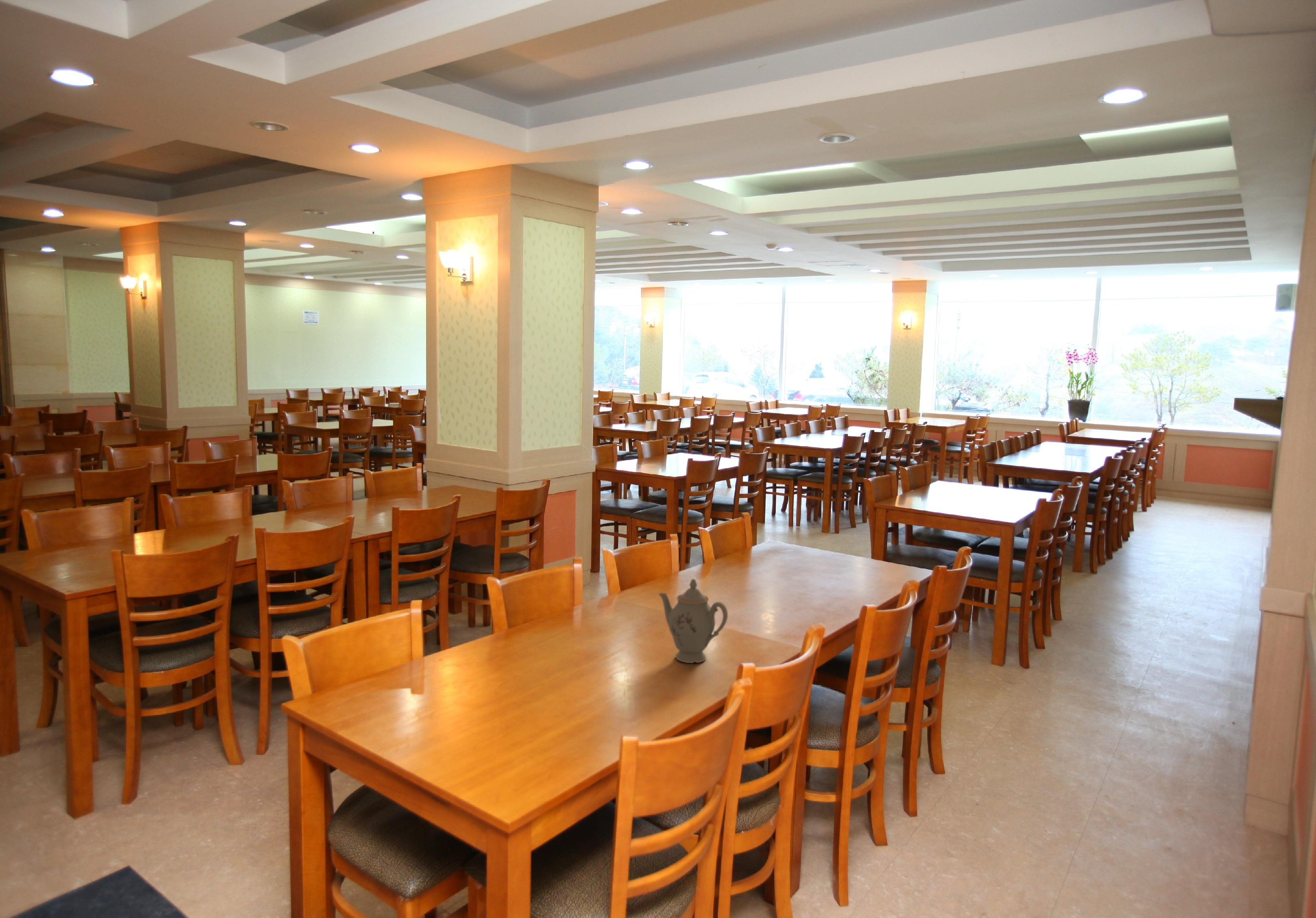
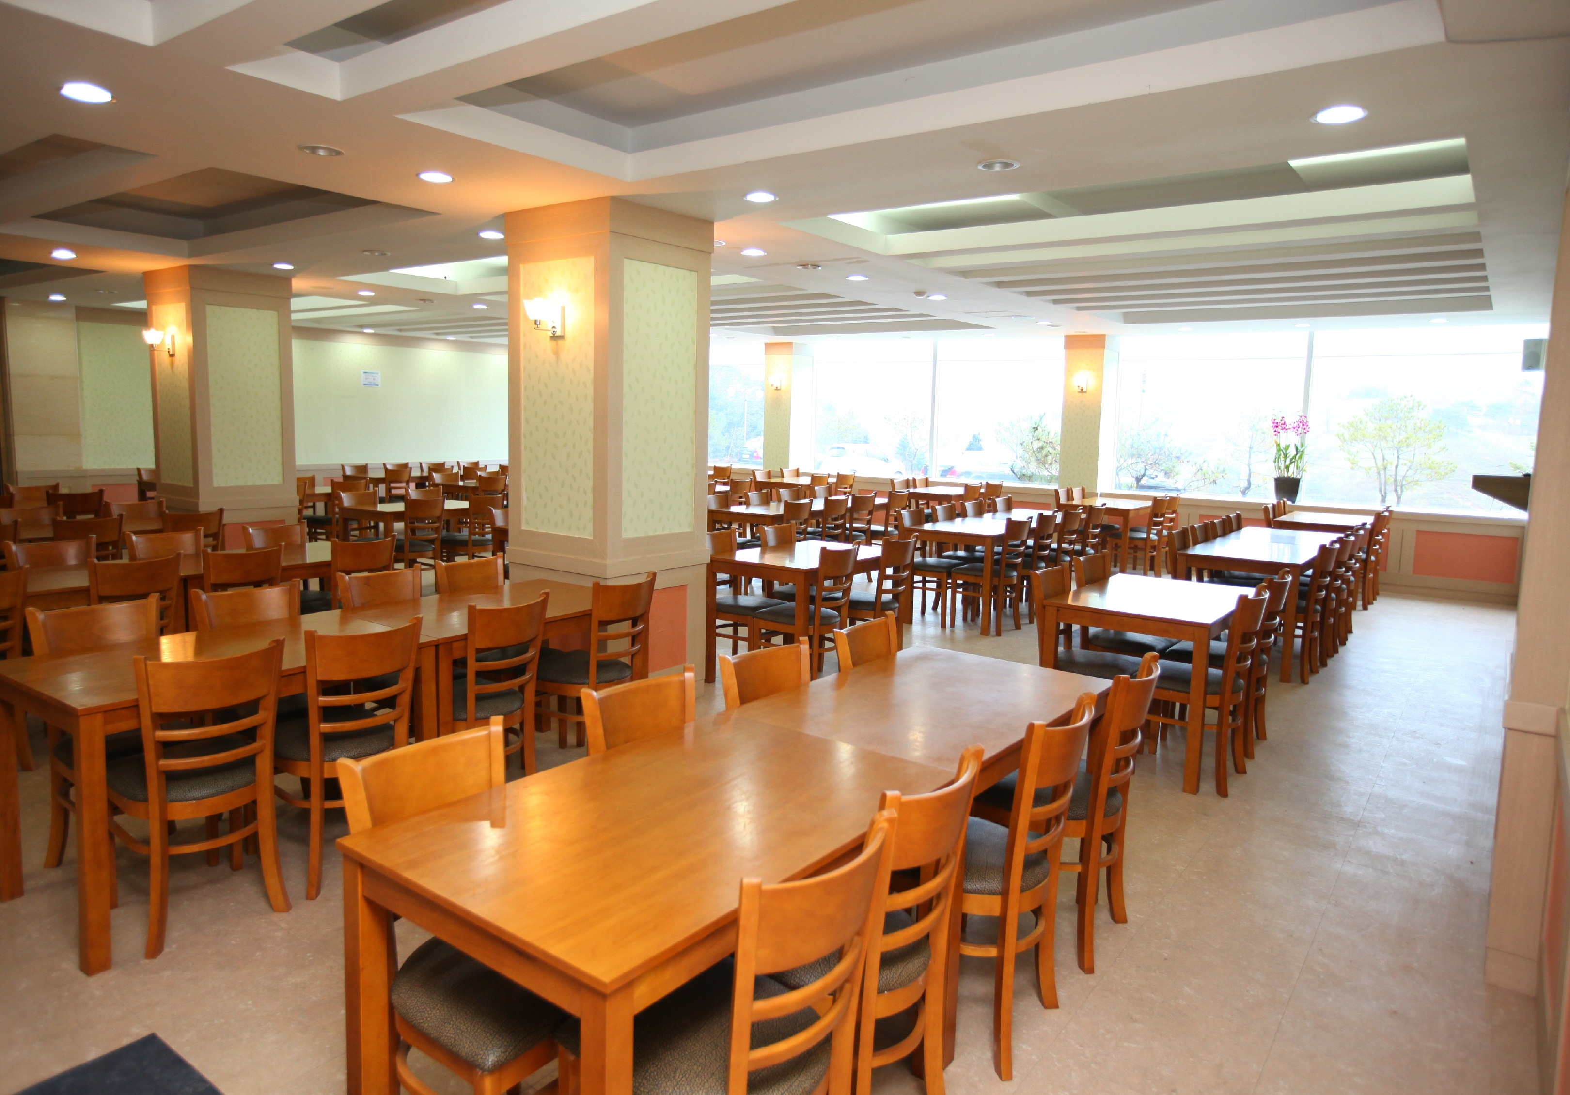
- chinaware (691, 618)
